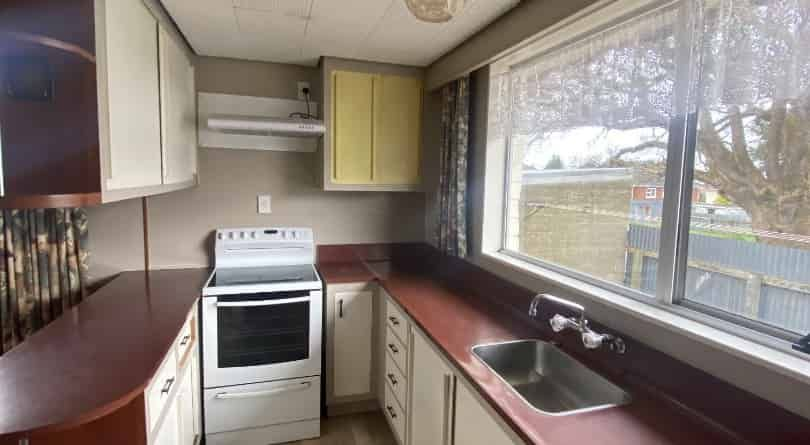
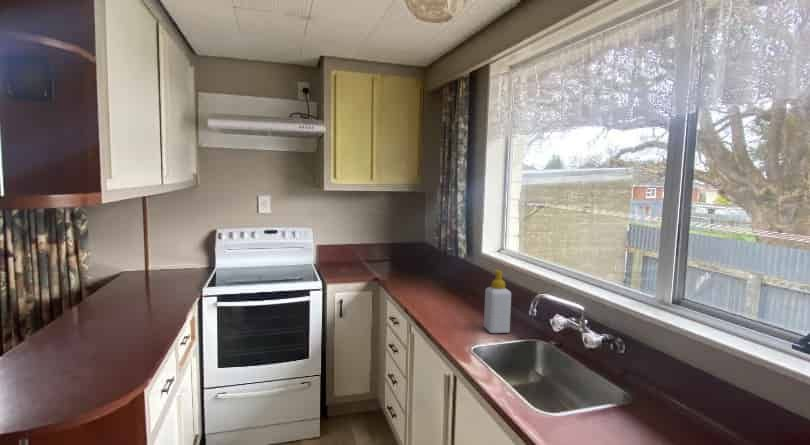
+ soap bottle (497, 300)
